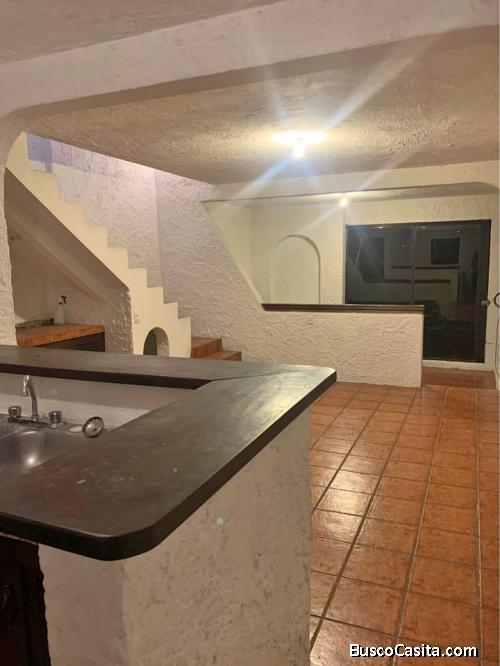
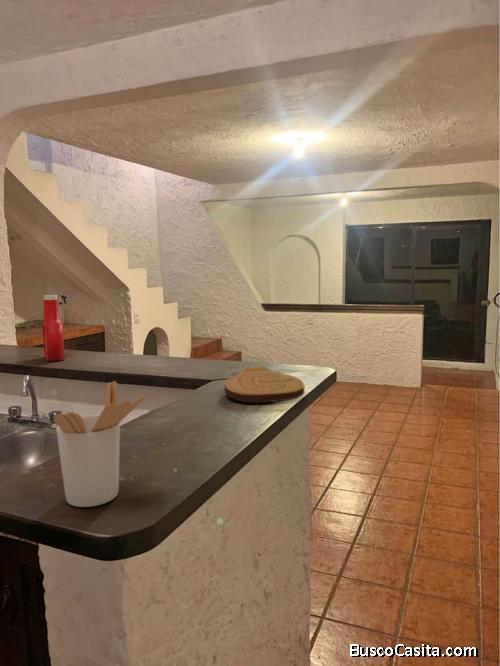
+ key chain (258, 378)
+ utensil holder (101, 444)
+ soap bottle (52, 327)
